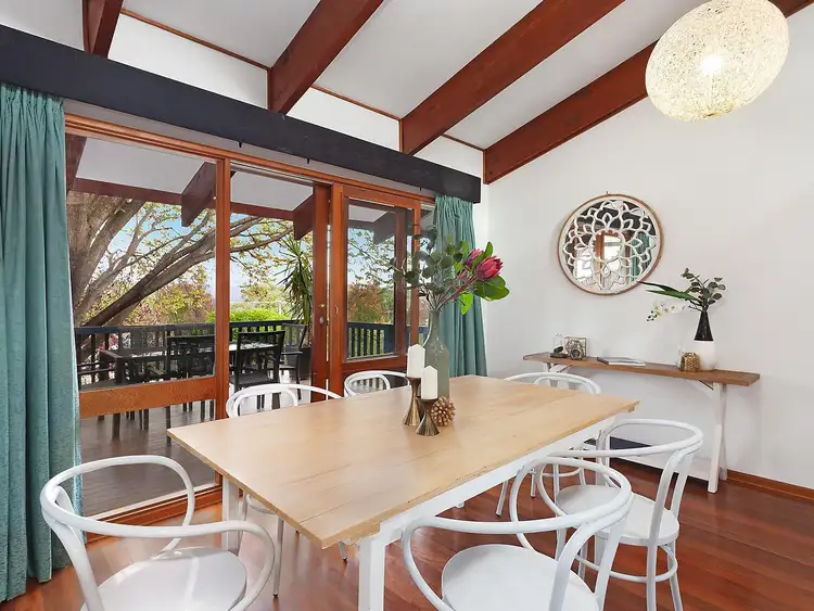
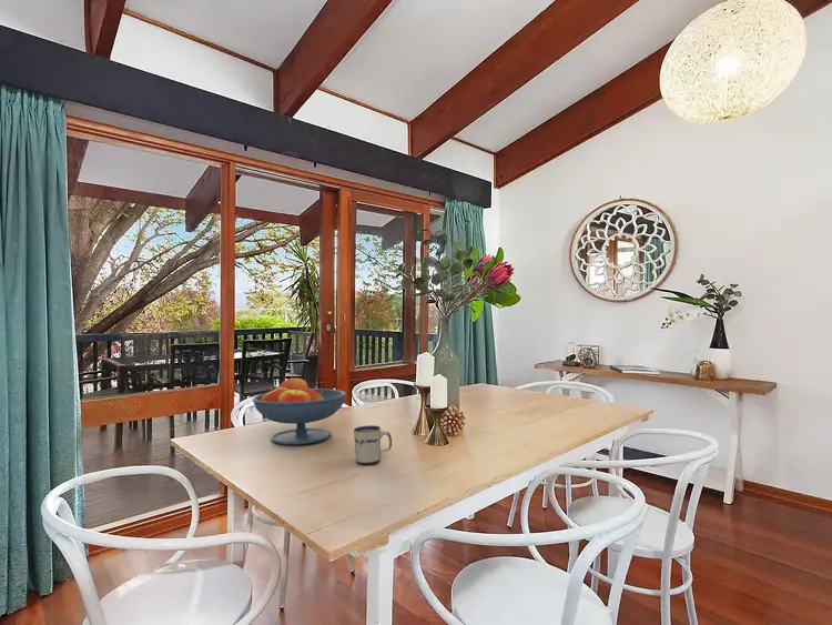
+ mug (373, 444)
+ fruit bowl (301, 409)
